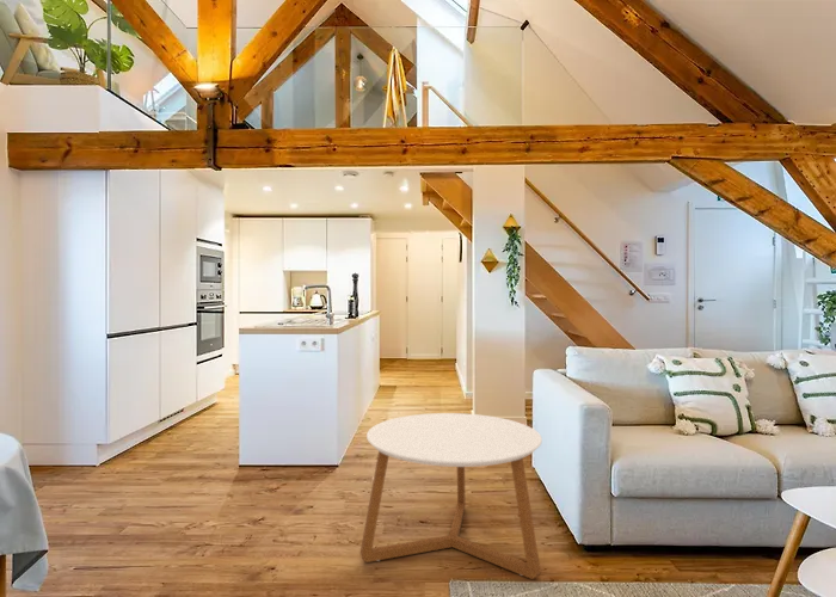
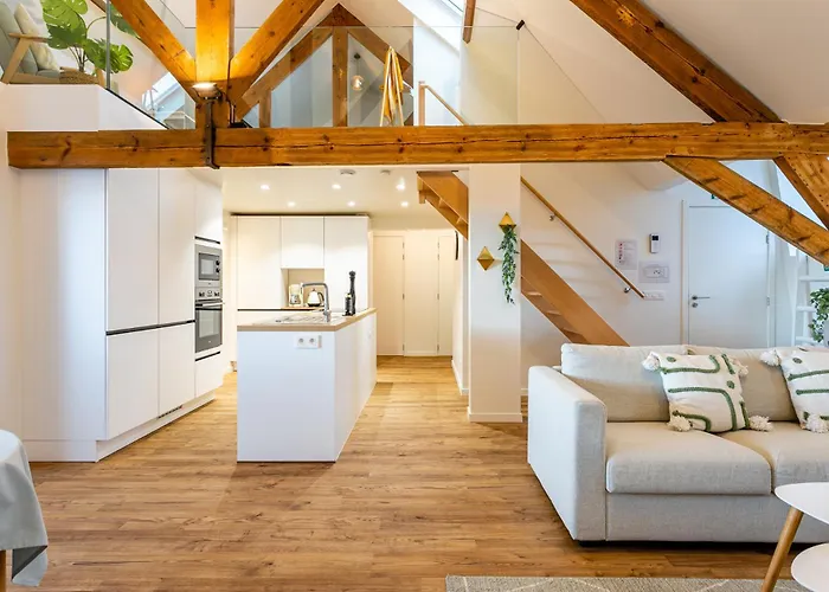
- coffee table (457, 487)
